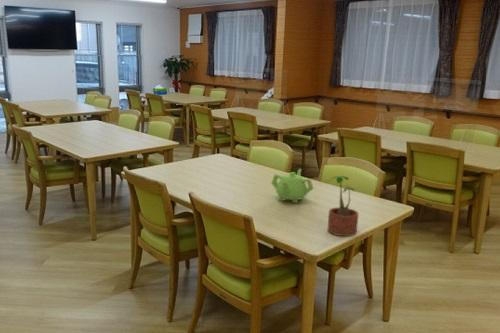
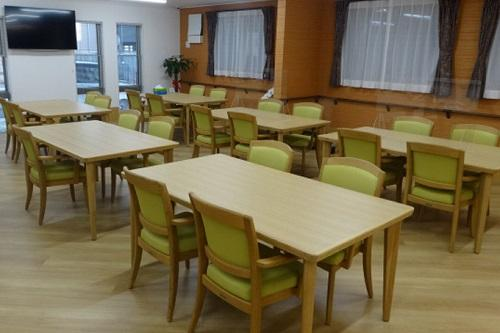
- potted plant (340, 203)
- teapot (292, 185)
